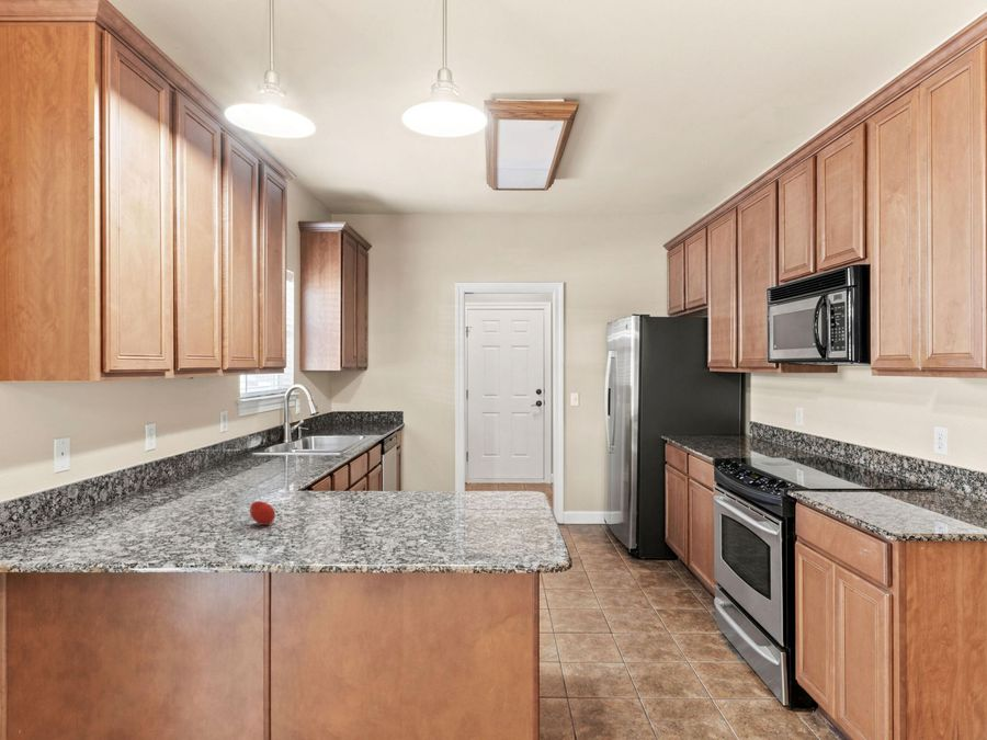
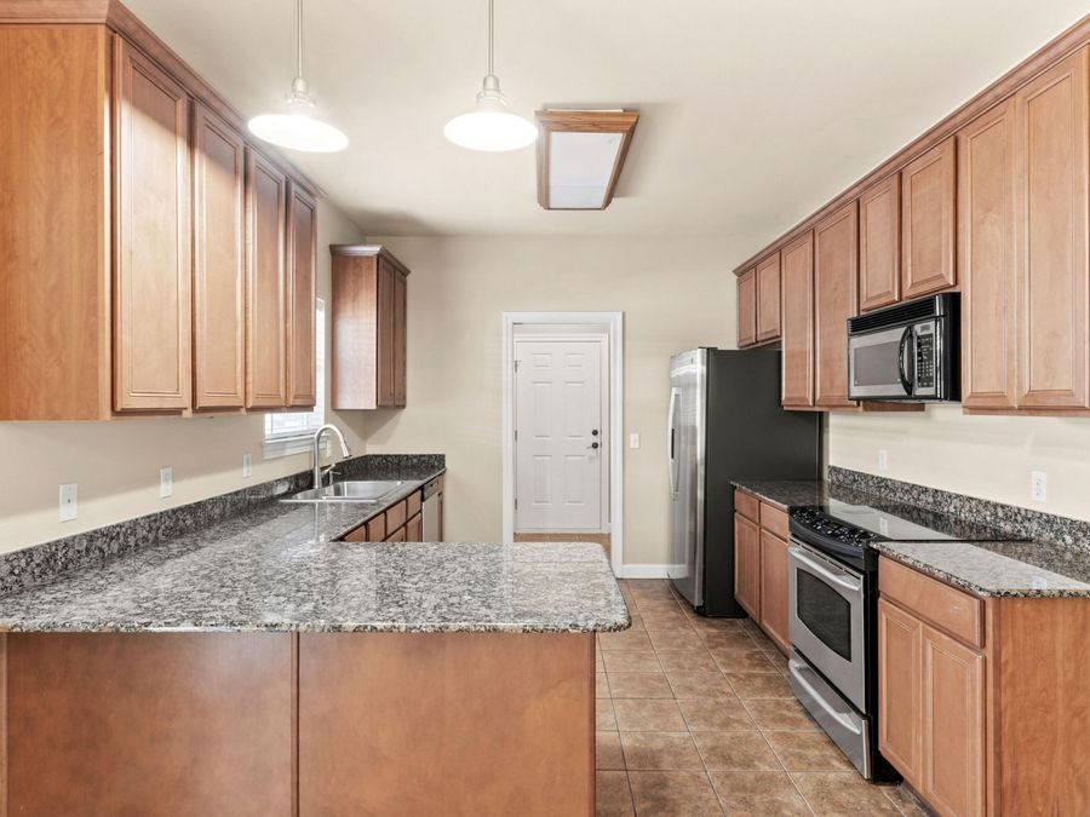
- fruit (262, 512)
